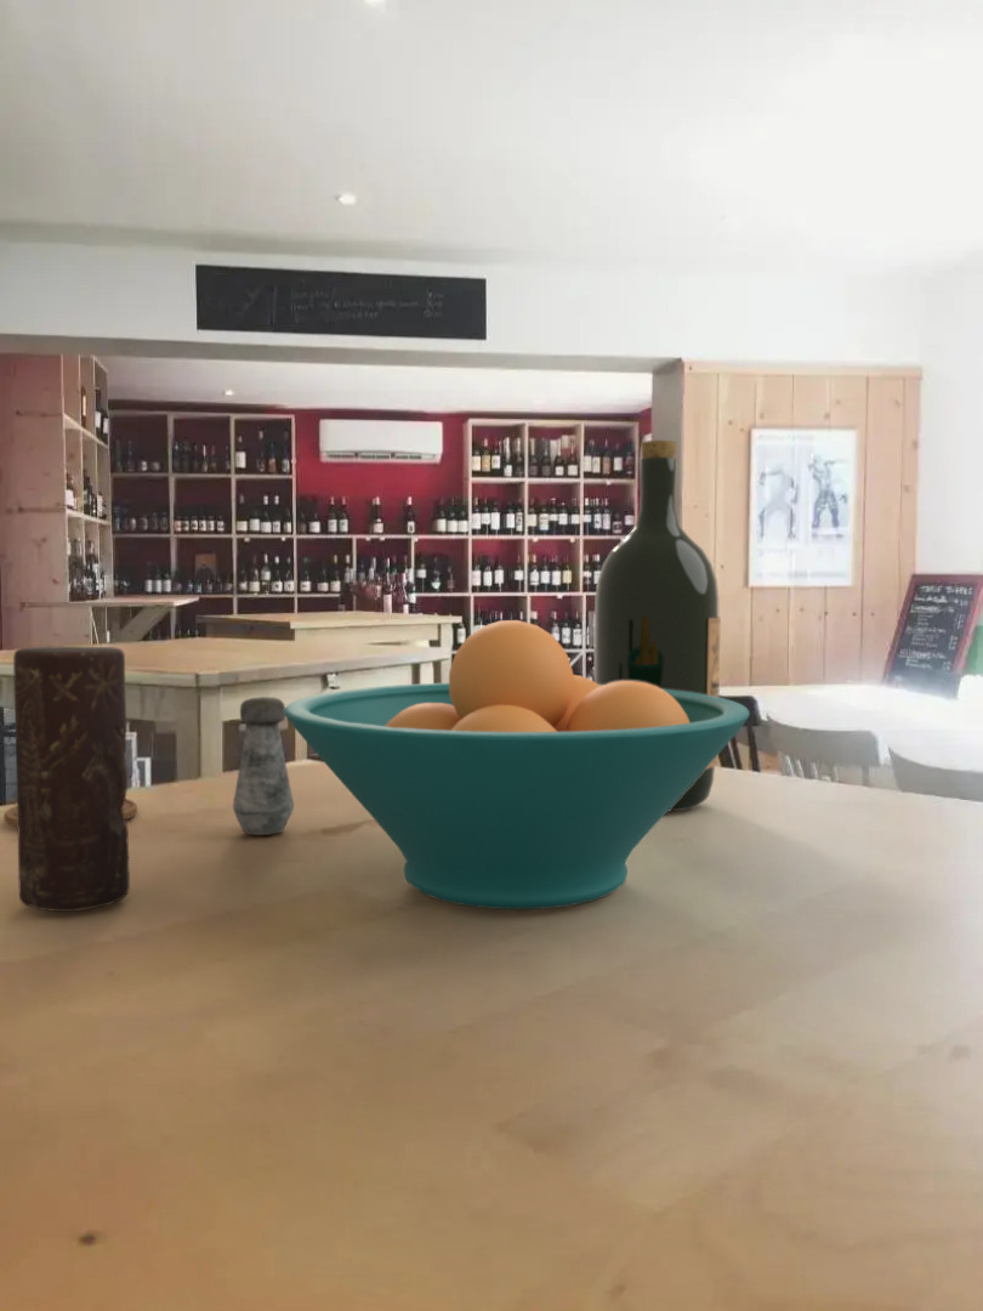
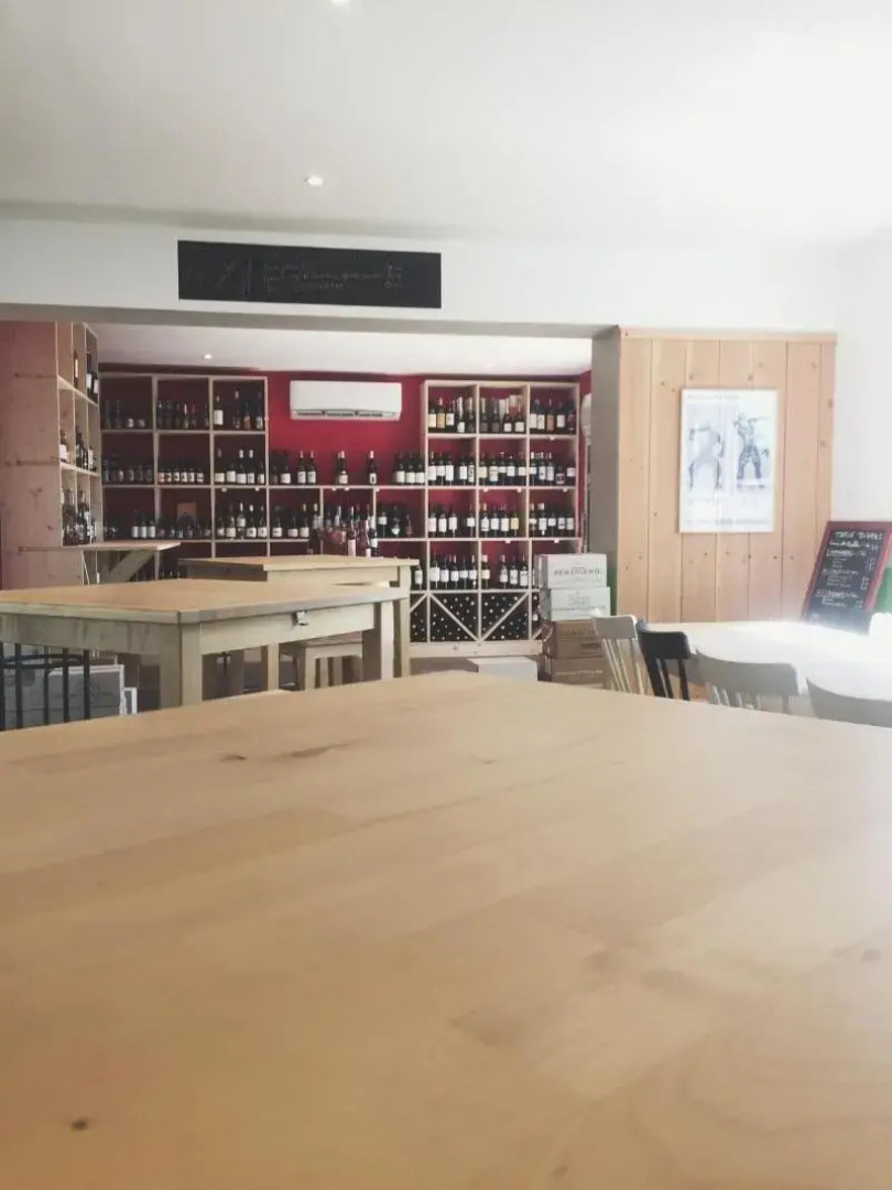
- fruit bowl (515, 751)
- candle (72, 774)
- wine bottle (657, 624)
- salt shaker (262, 764)
- coaster (123, 810)
